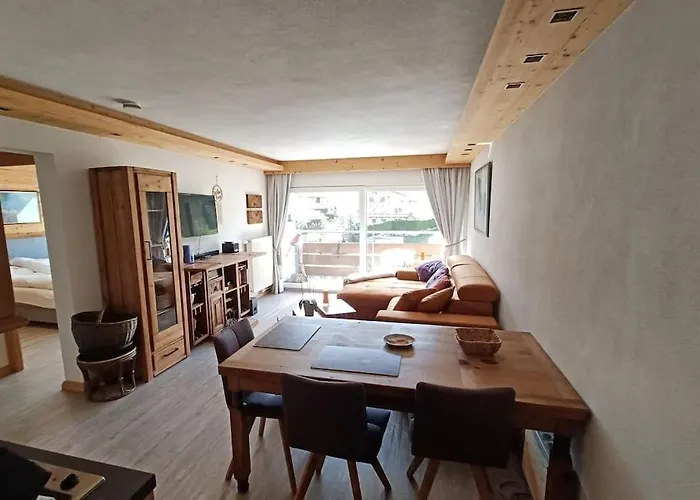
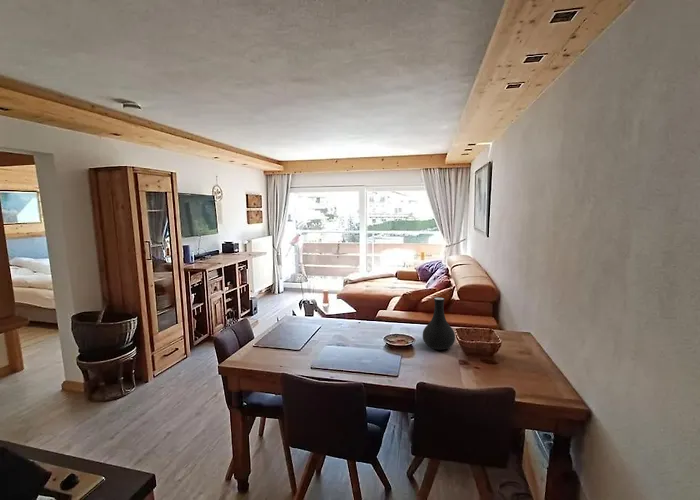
+ vase (438, 322)
